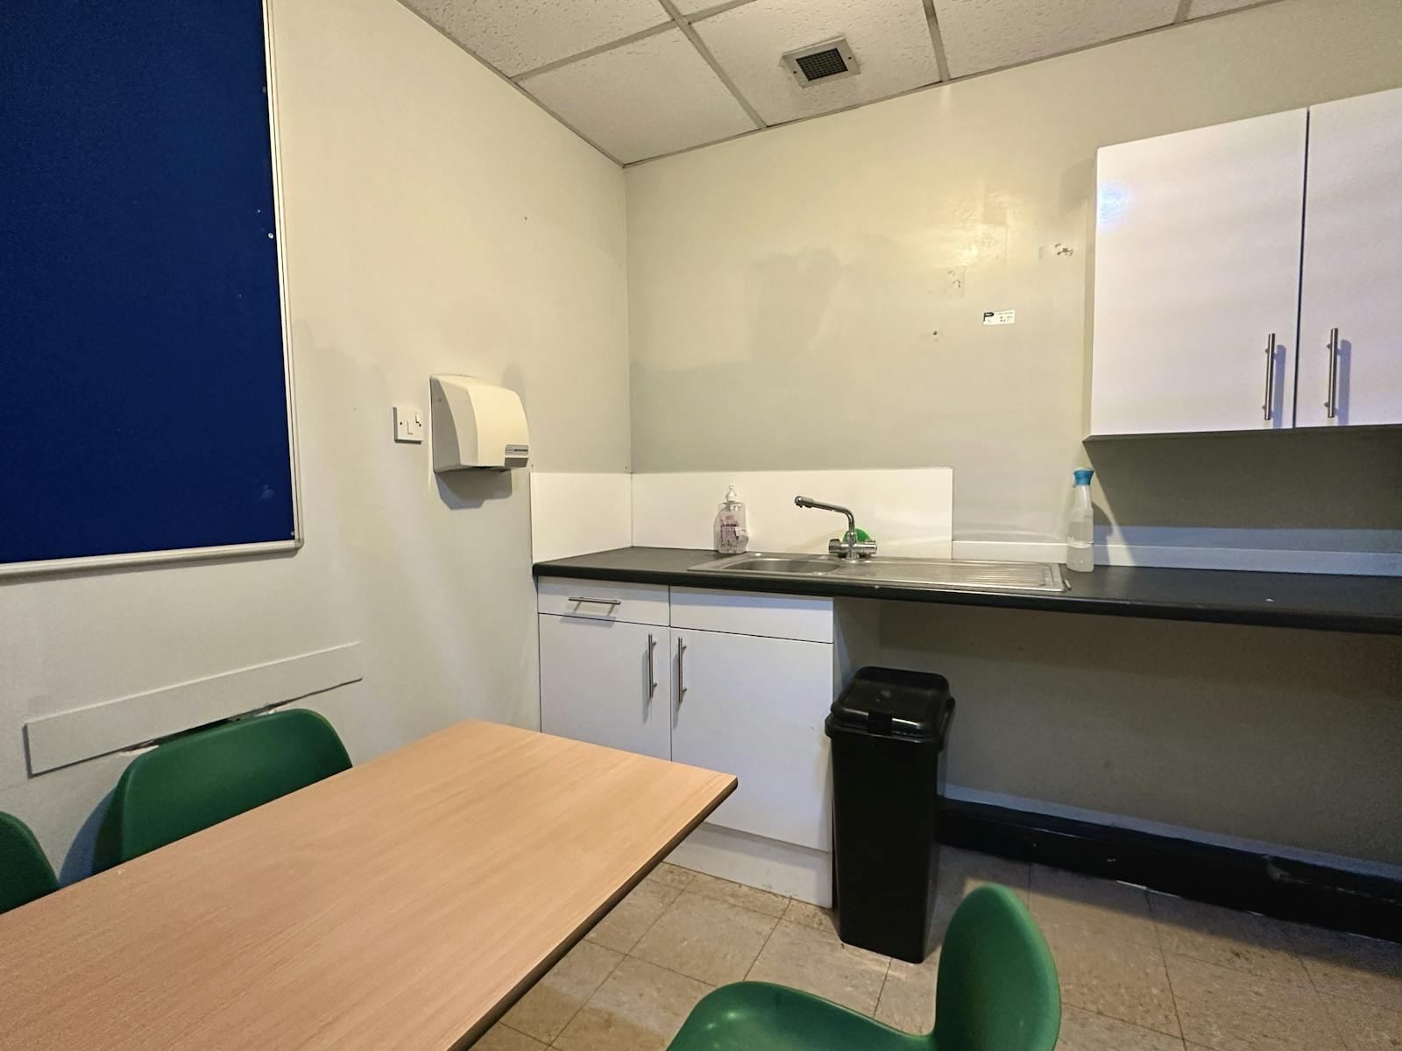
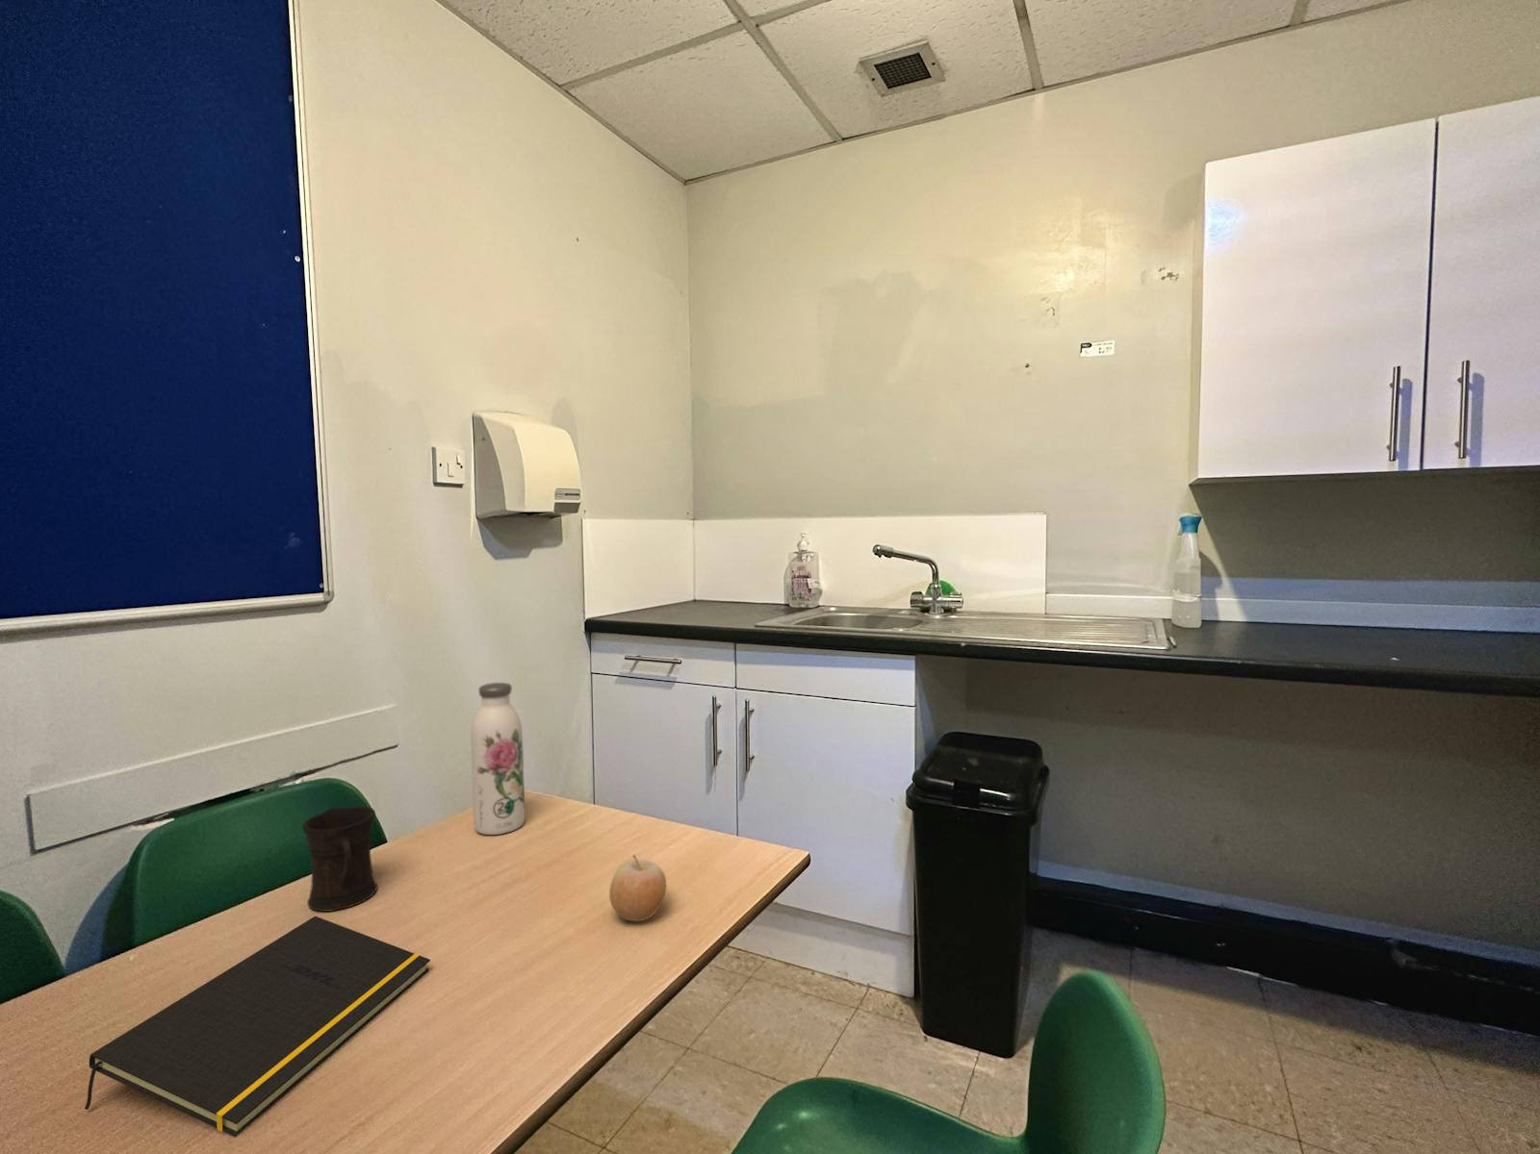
+ water bottle (497, 755)
+ notepad (283, 1006)
+ fruit (637, 885)
+ mug (342, 858)
